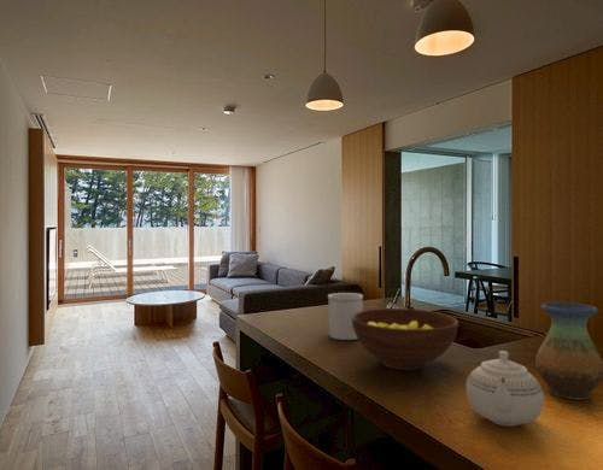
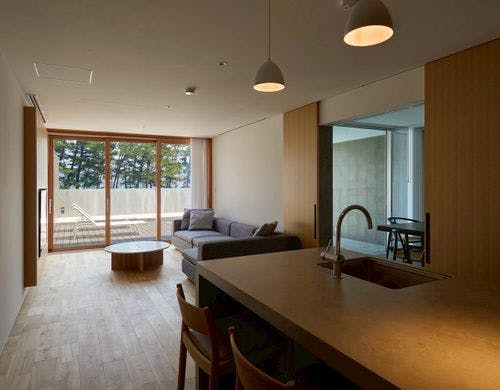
- utensil holder (345, 315)
- vase (568, 348)
- teapot (503, 384)
- fruit bowl (403, 341)
